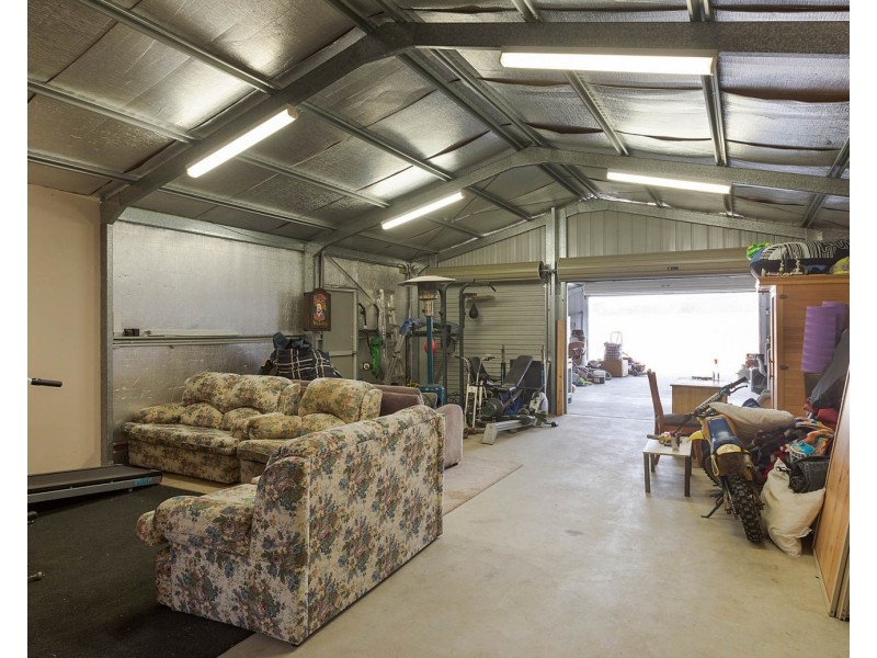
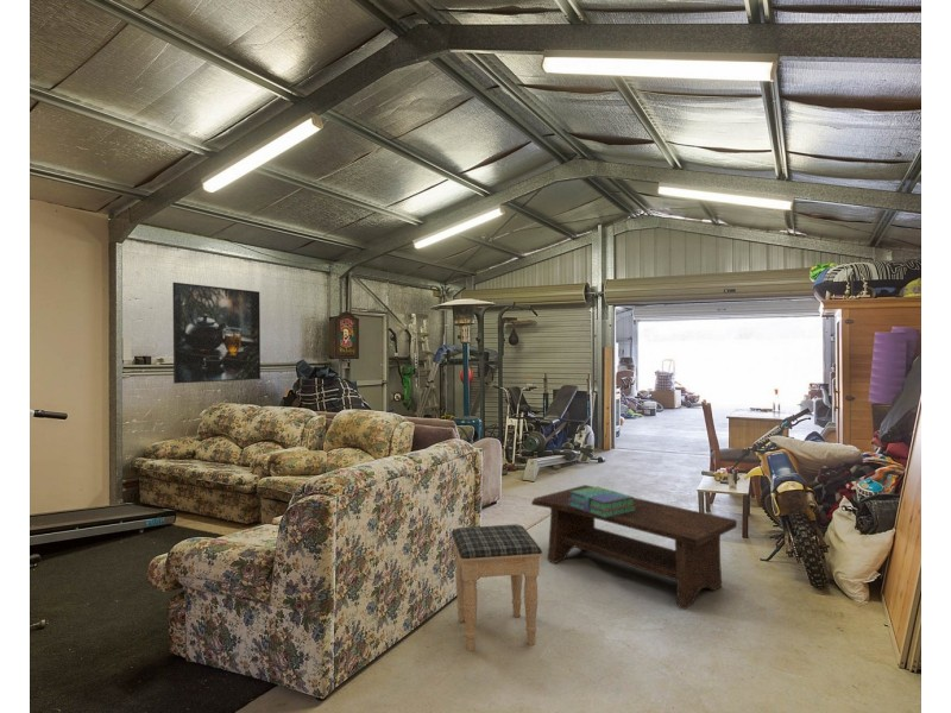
+ stack of books (600, 500)
+ coffee table (629, 540)
+ footstool (495, 575)
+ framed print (219, 334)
